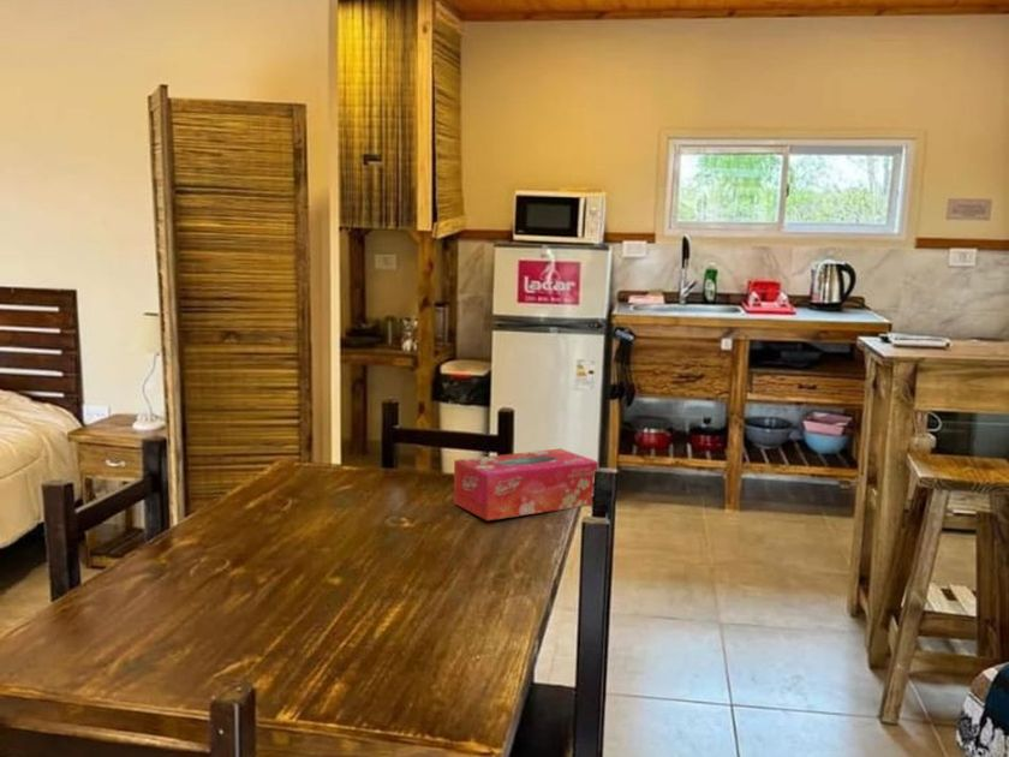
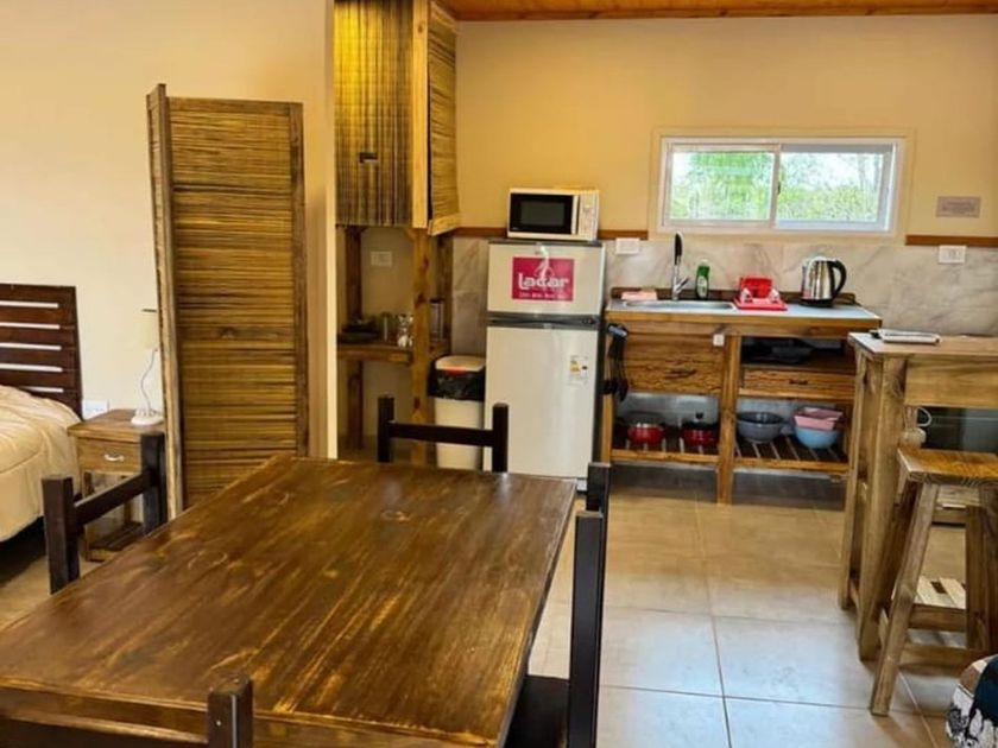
- tissue box (525, 482)
